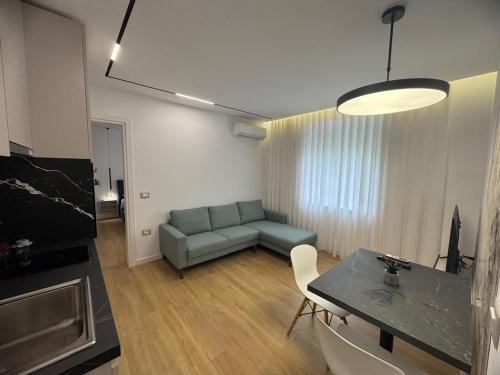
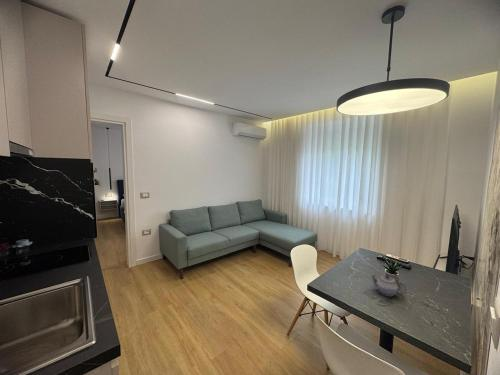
+ teapot (387, 284)
